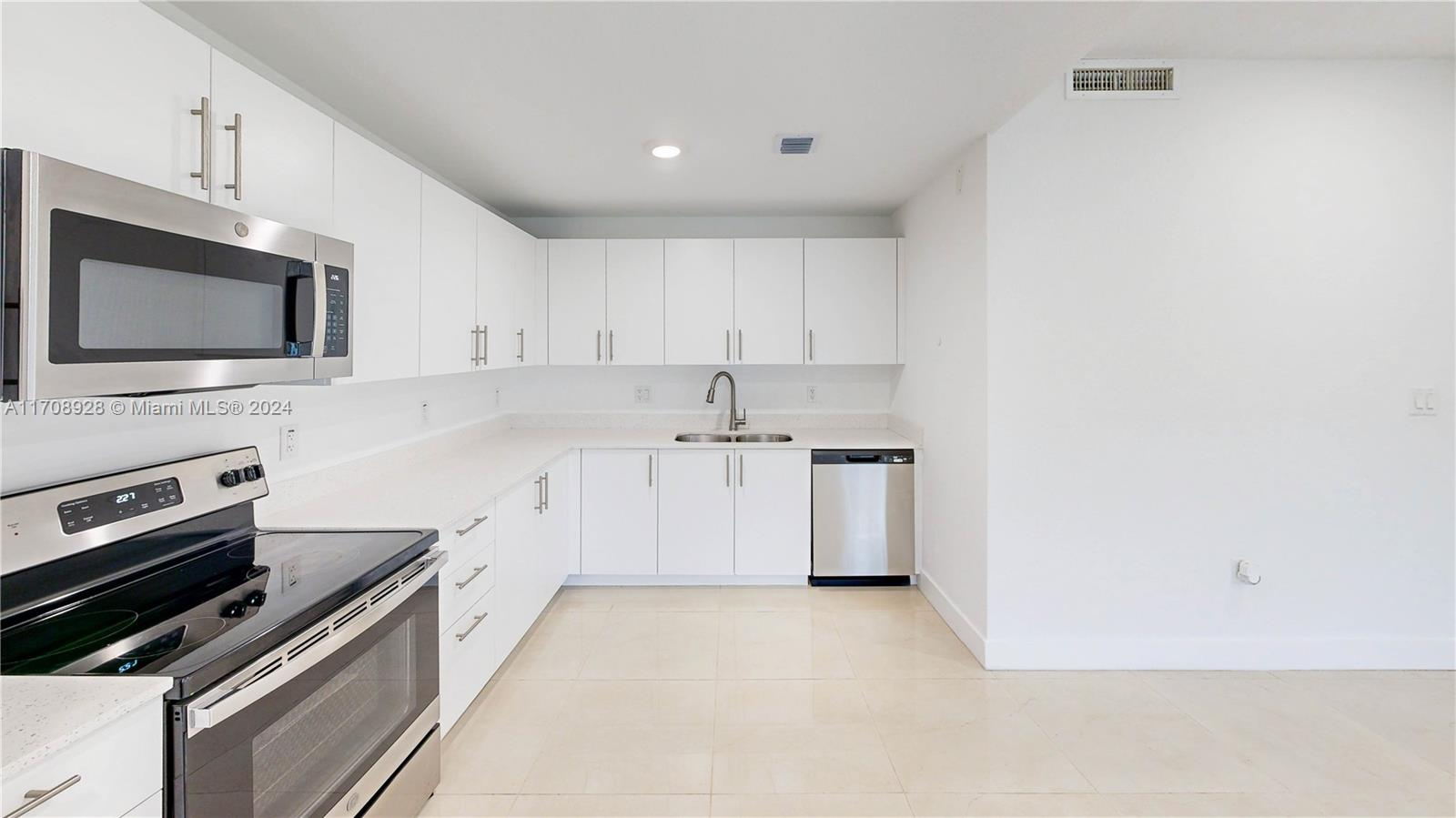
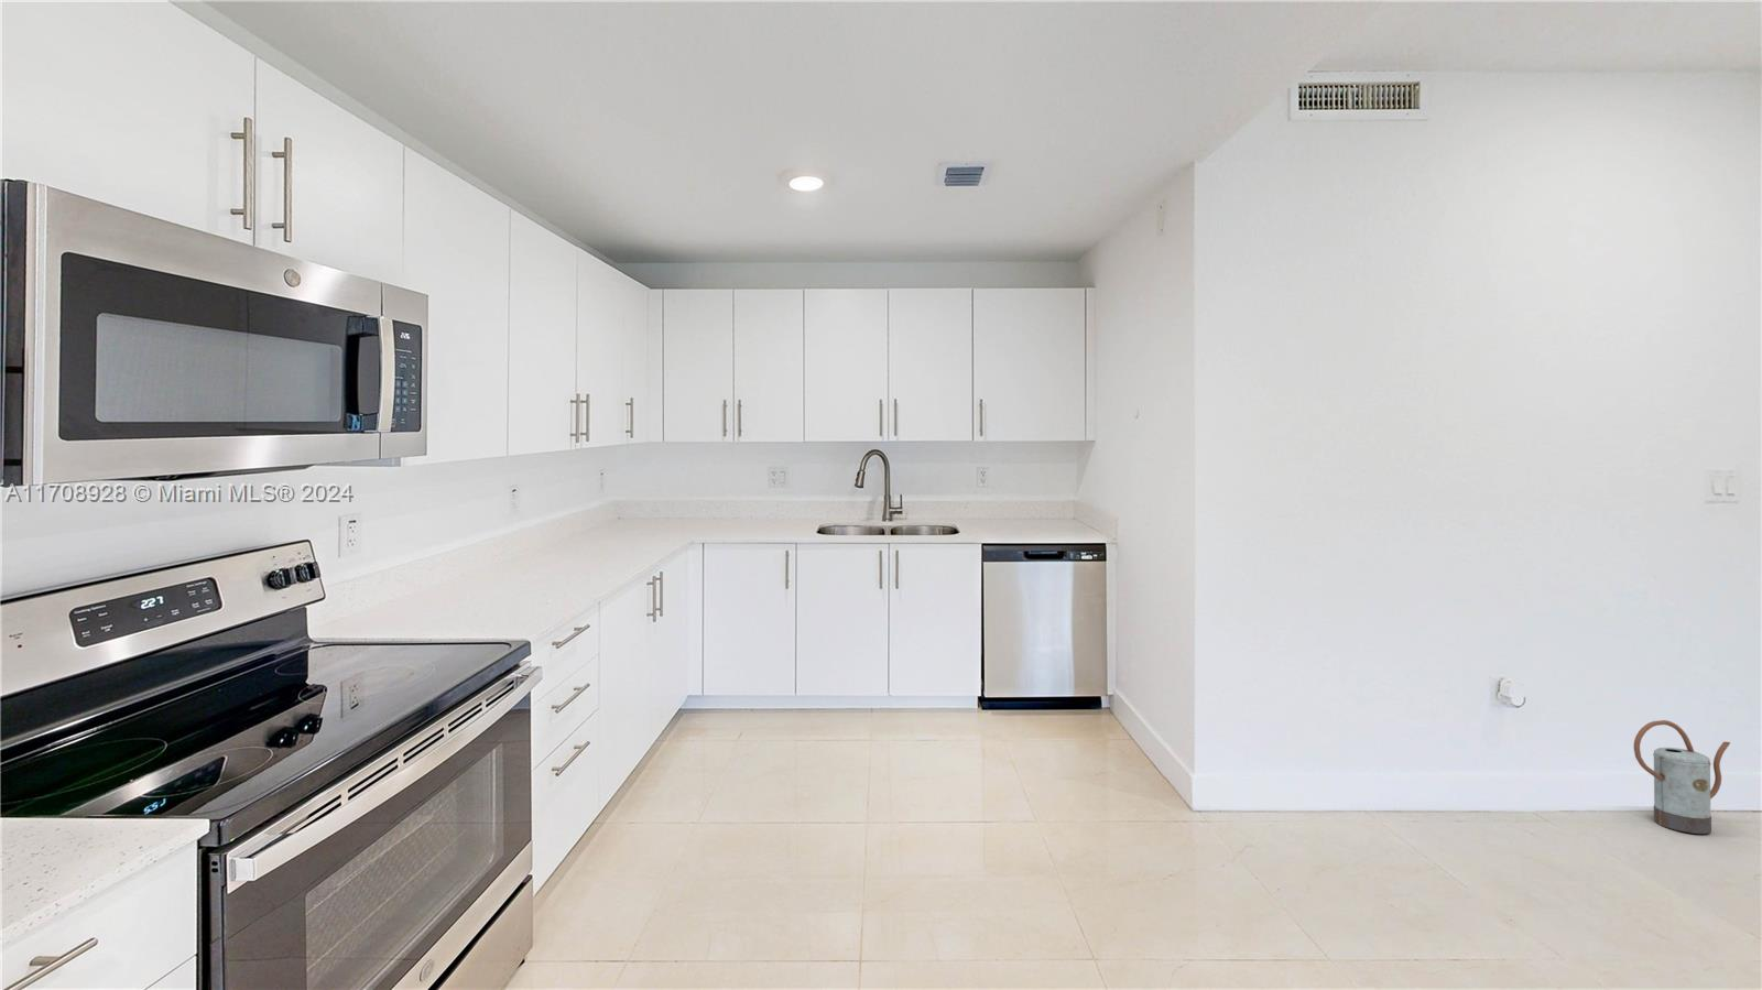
+ watering can (1682, 772)
